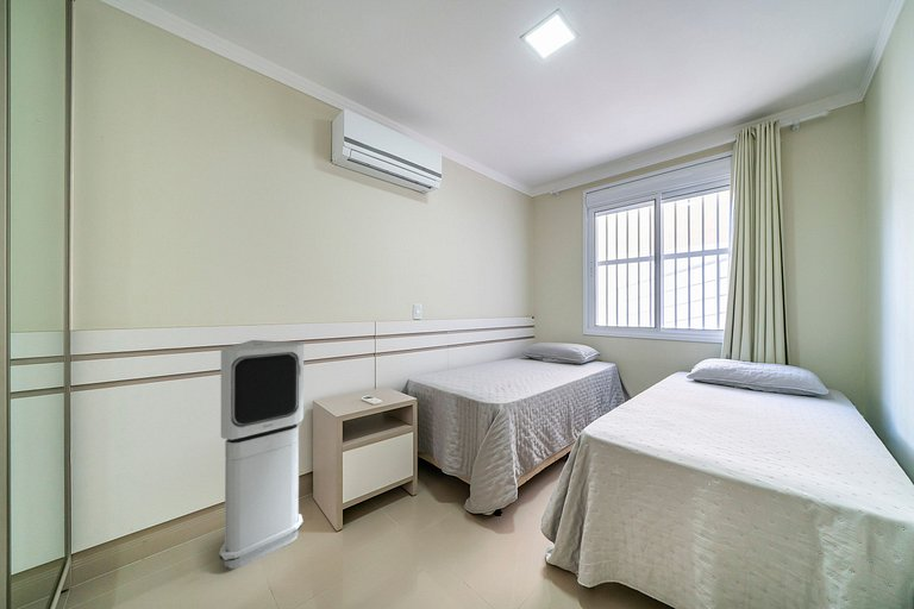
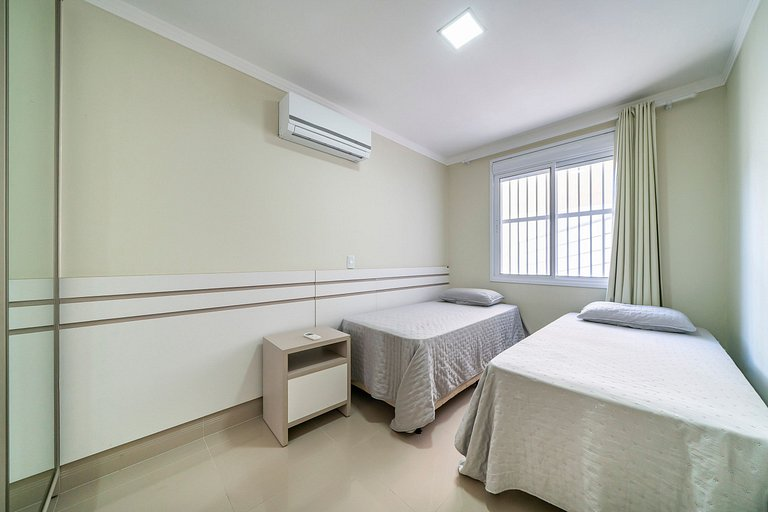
- air purifier (259, 439)
